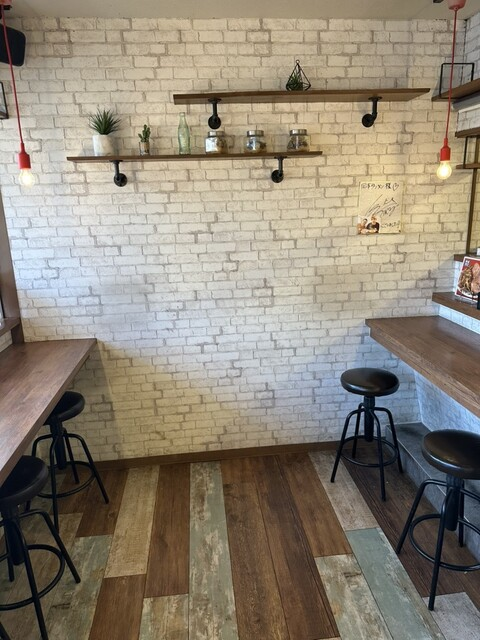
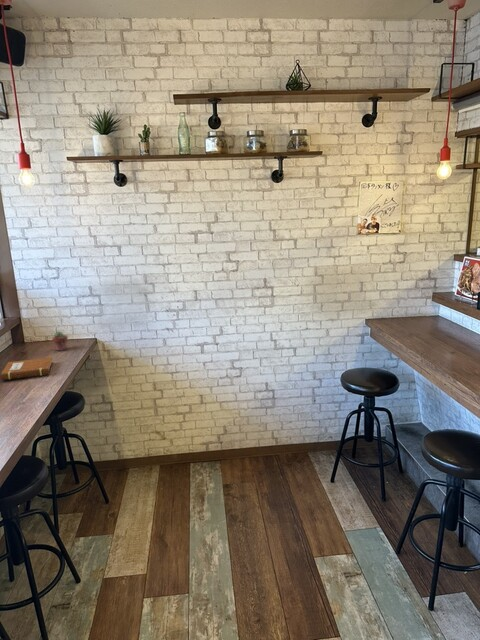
+ potted succulent (60, 340)
+ notebook (26, 368)
